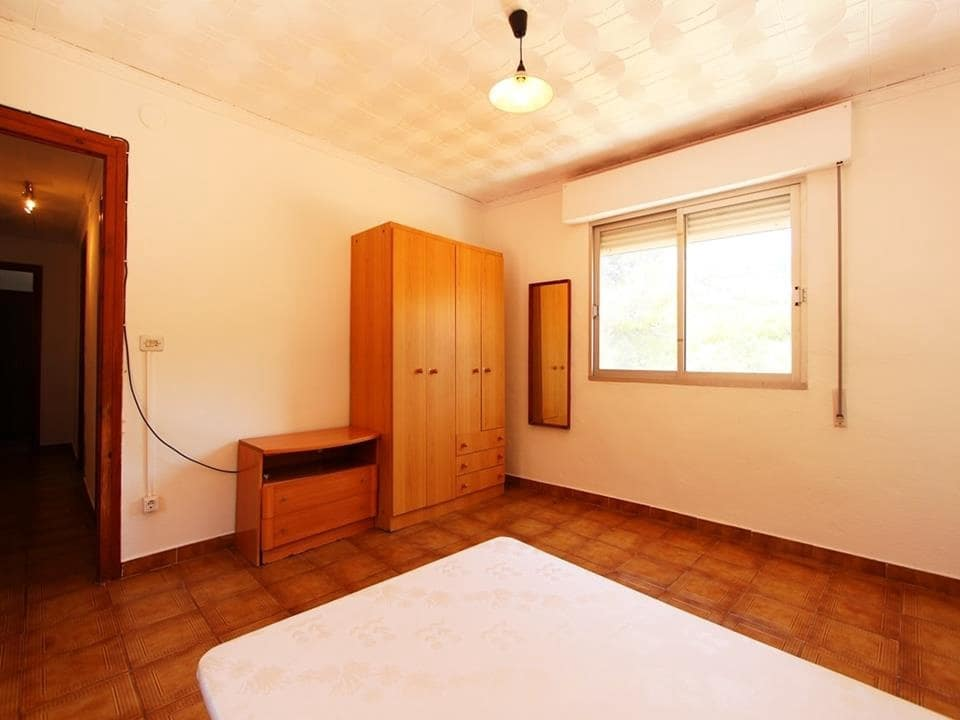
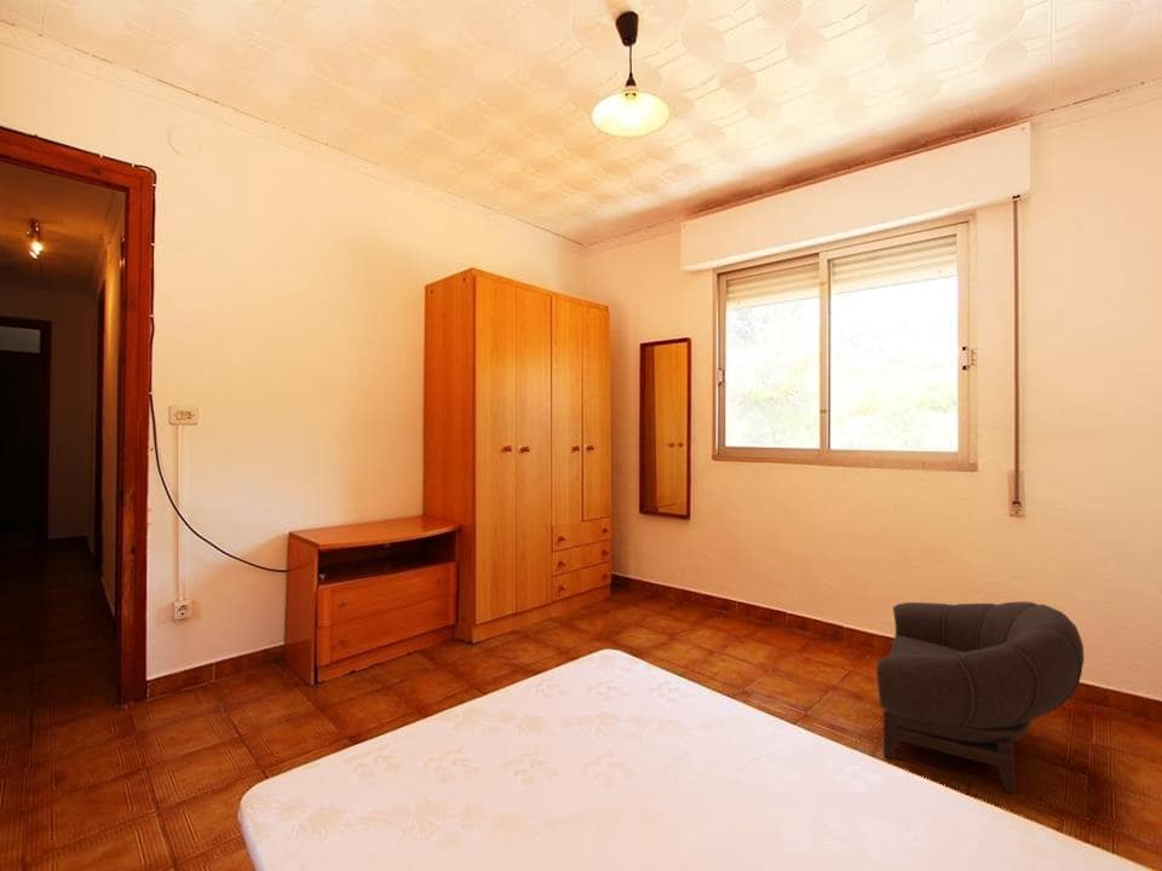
+ armchair (976, 671)
